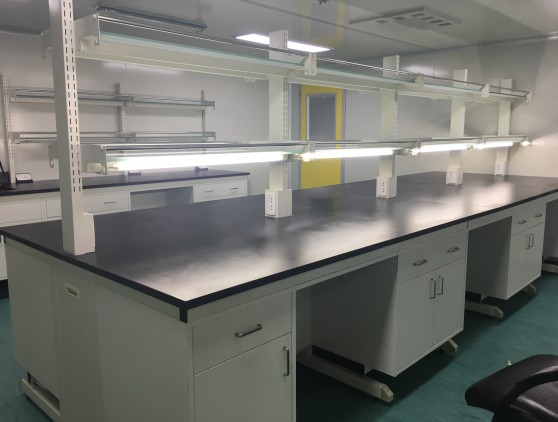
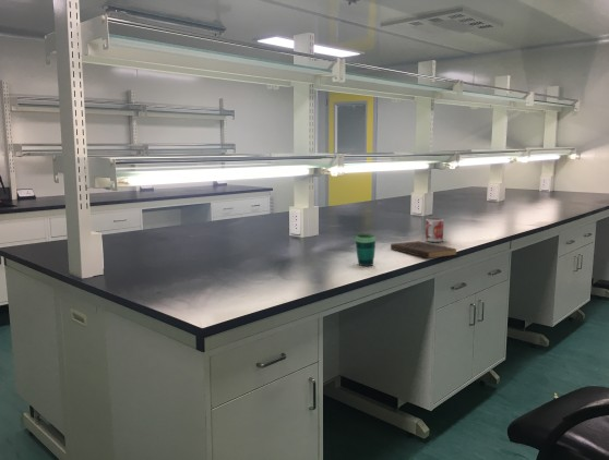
+ mug (431, 230)
+ cup (365, 250)
+ book (422, 249)
